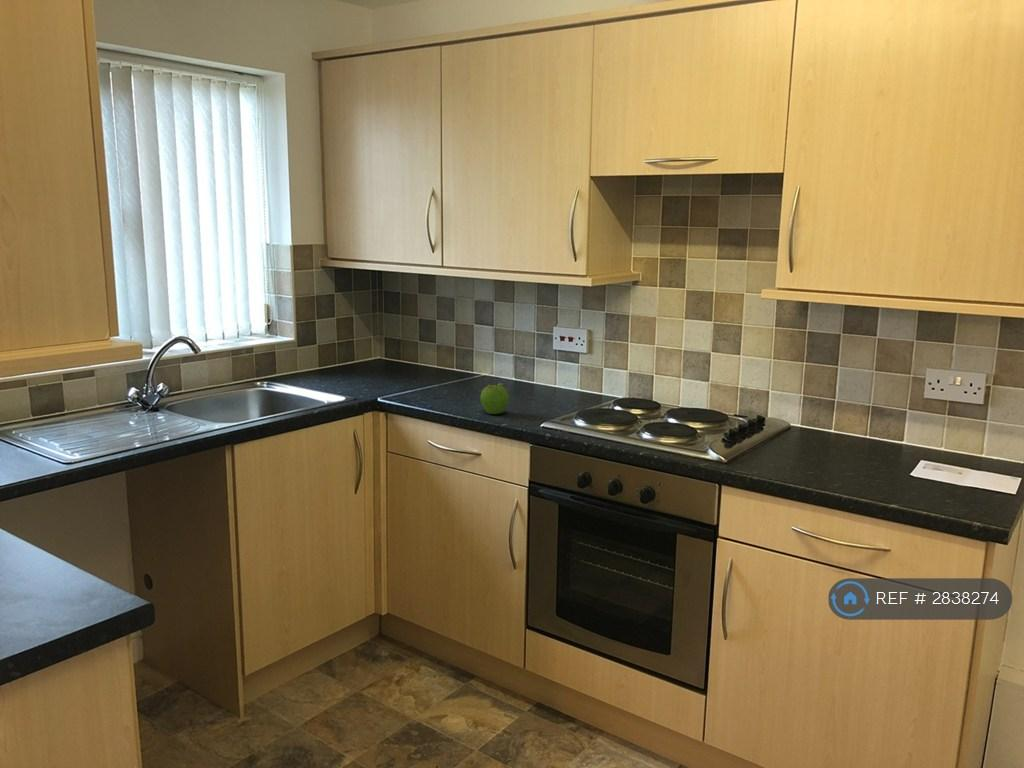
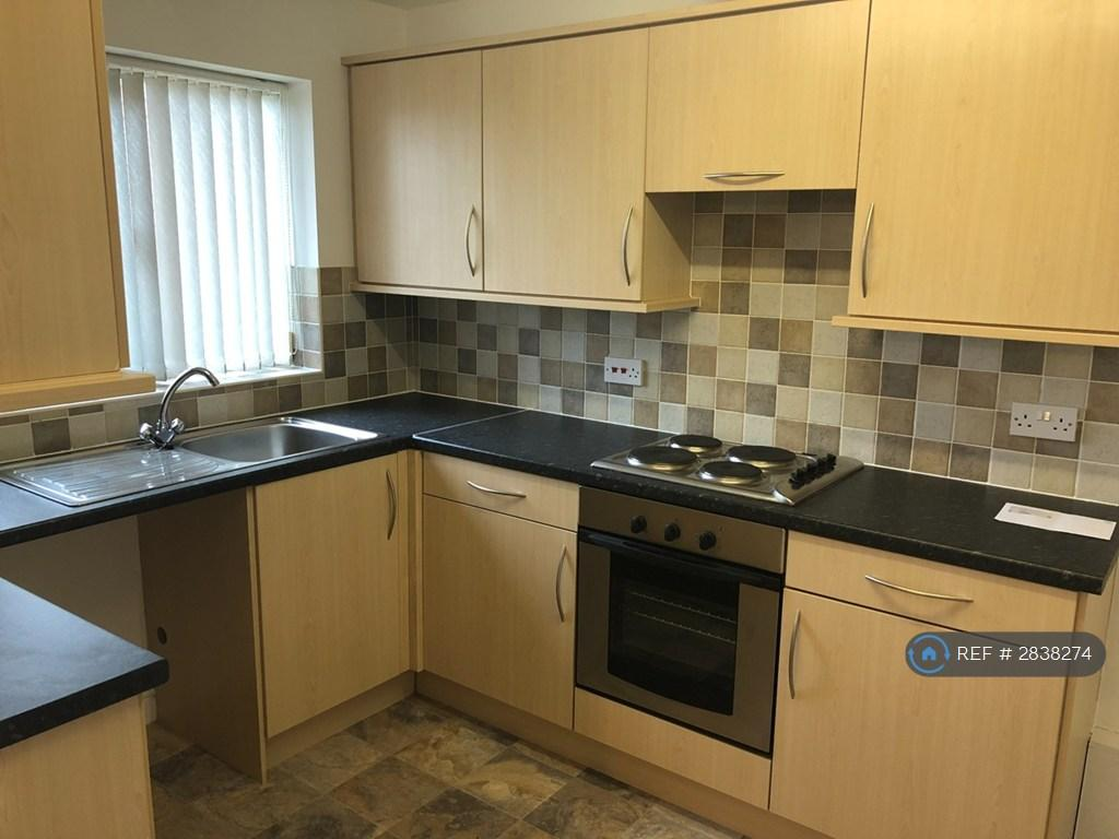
- fruit (494, 397)
